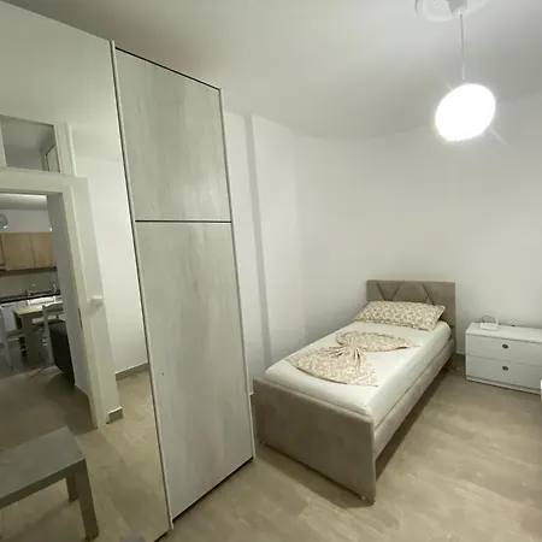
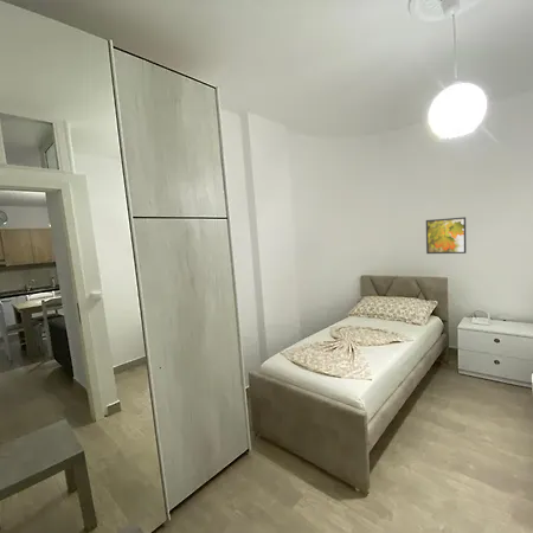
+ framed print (445, 236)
